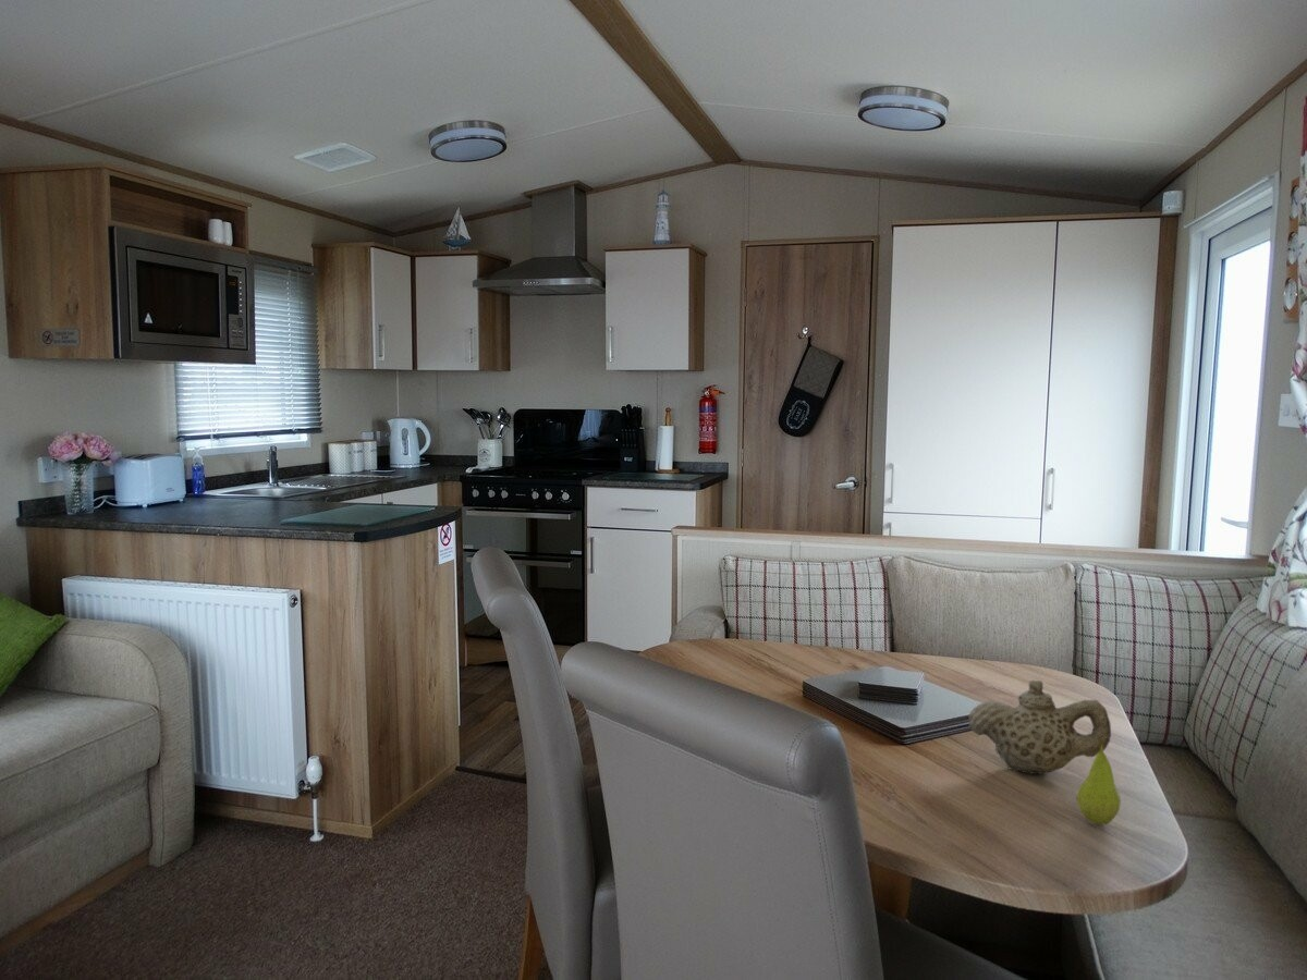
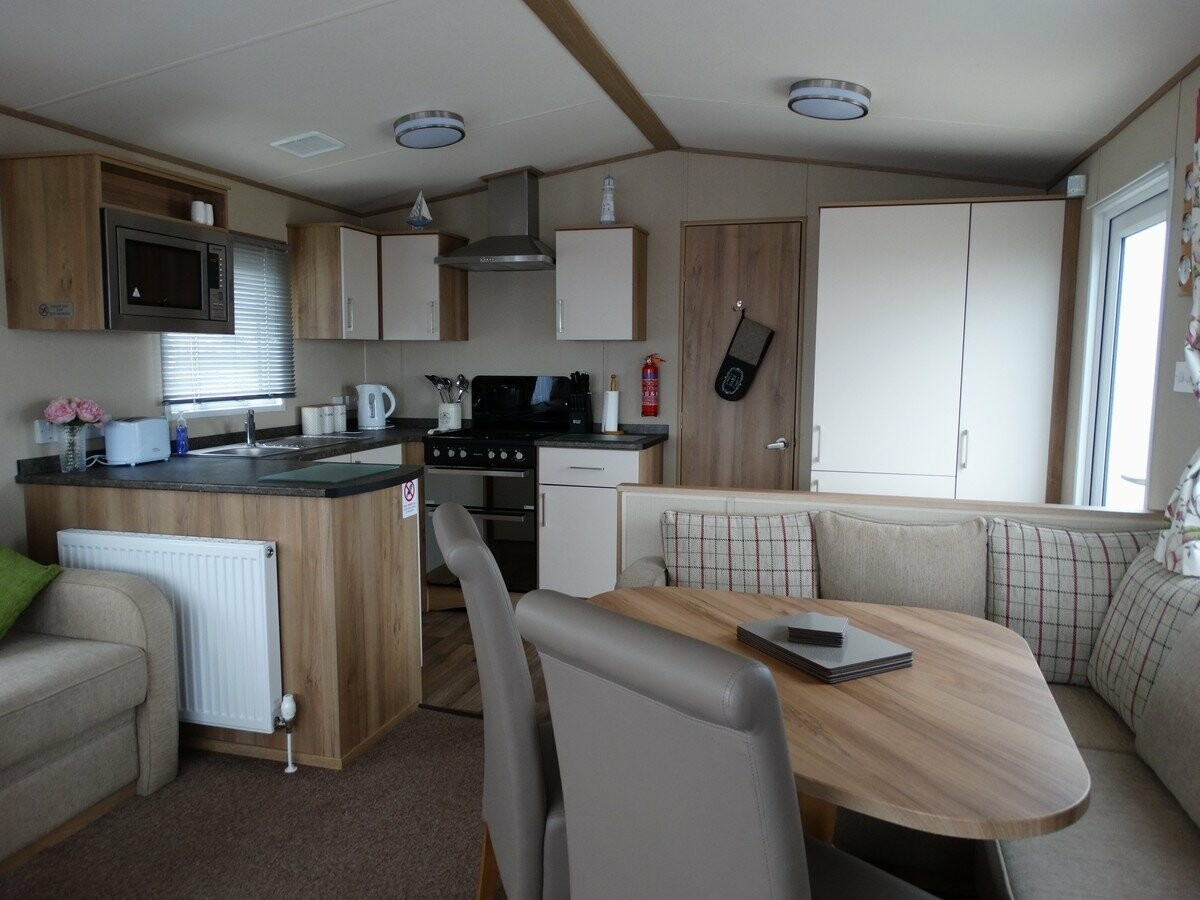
- teapot (1037, 725)
- fruit (1099, 782)
